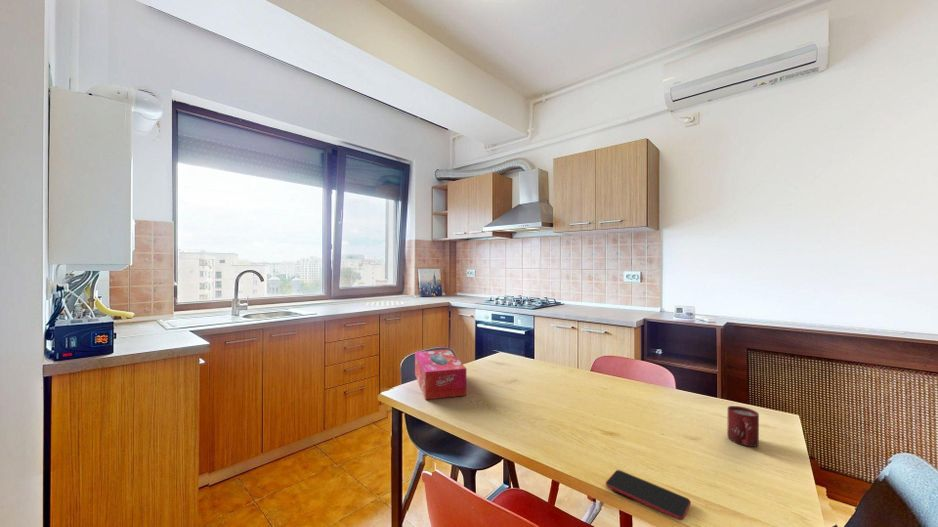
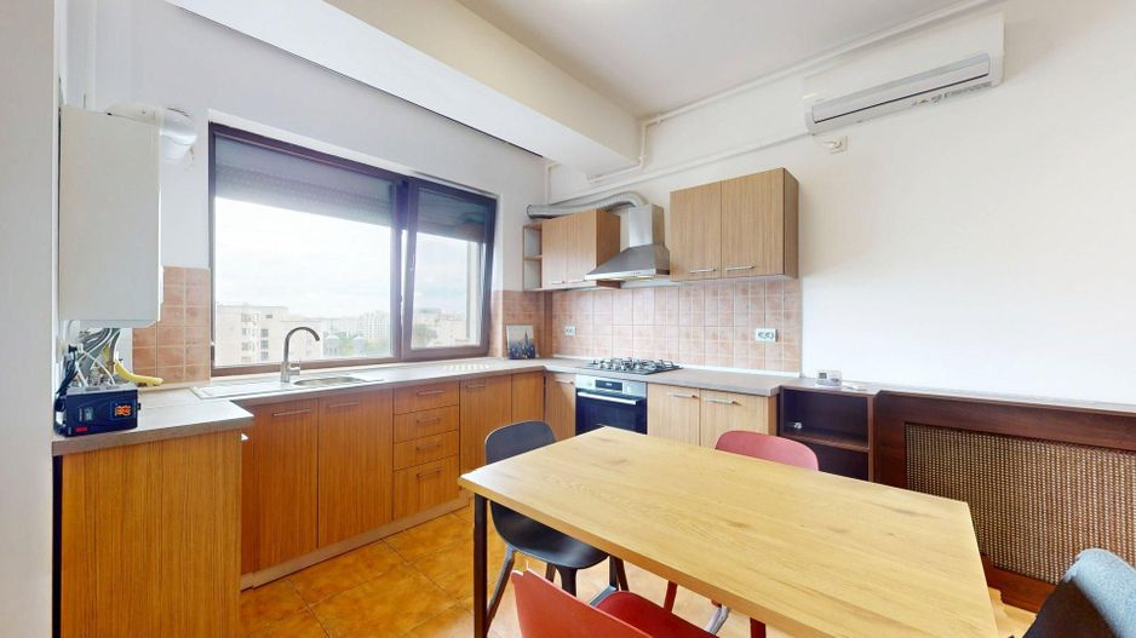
- smartphone (646, 493)
- tissue box (438, 371)
- cup (744, 427)
